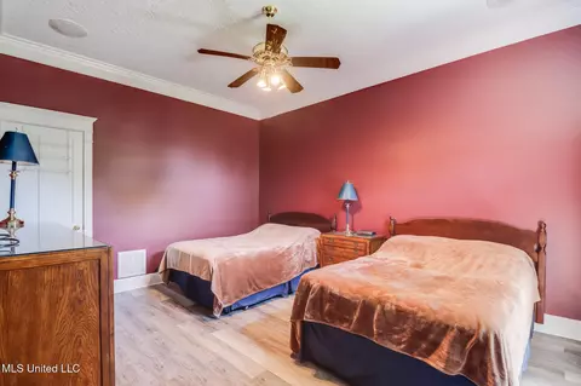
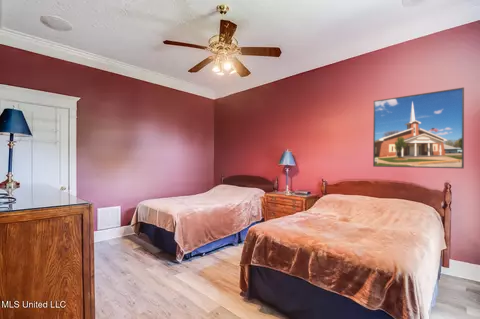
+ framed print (413, 131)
